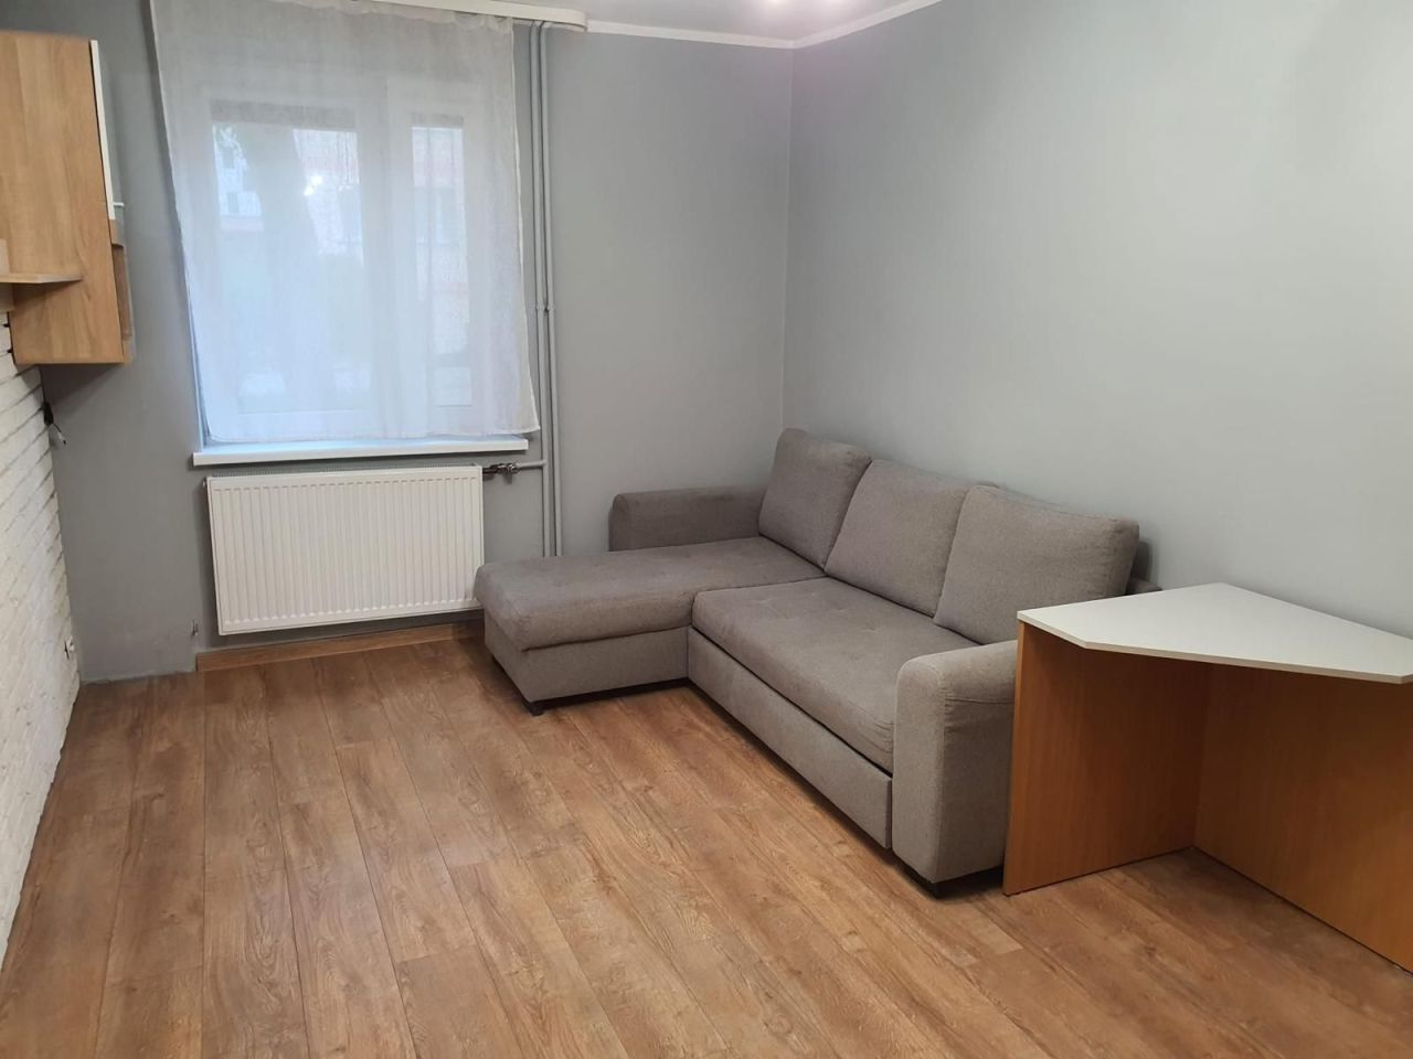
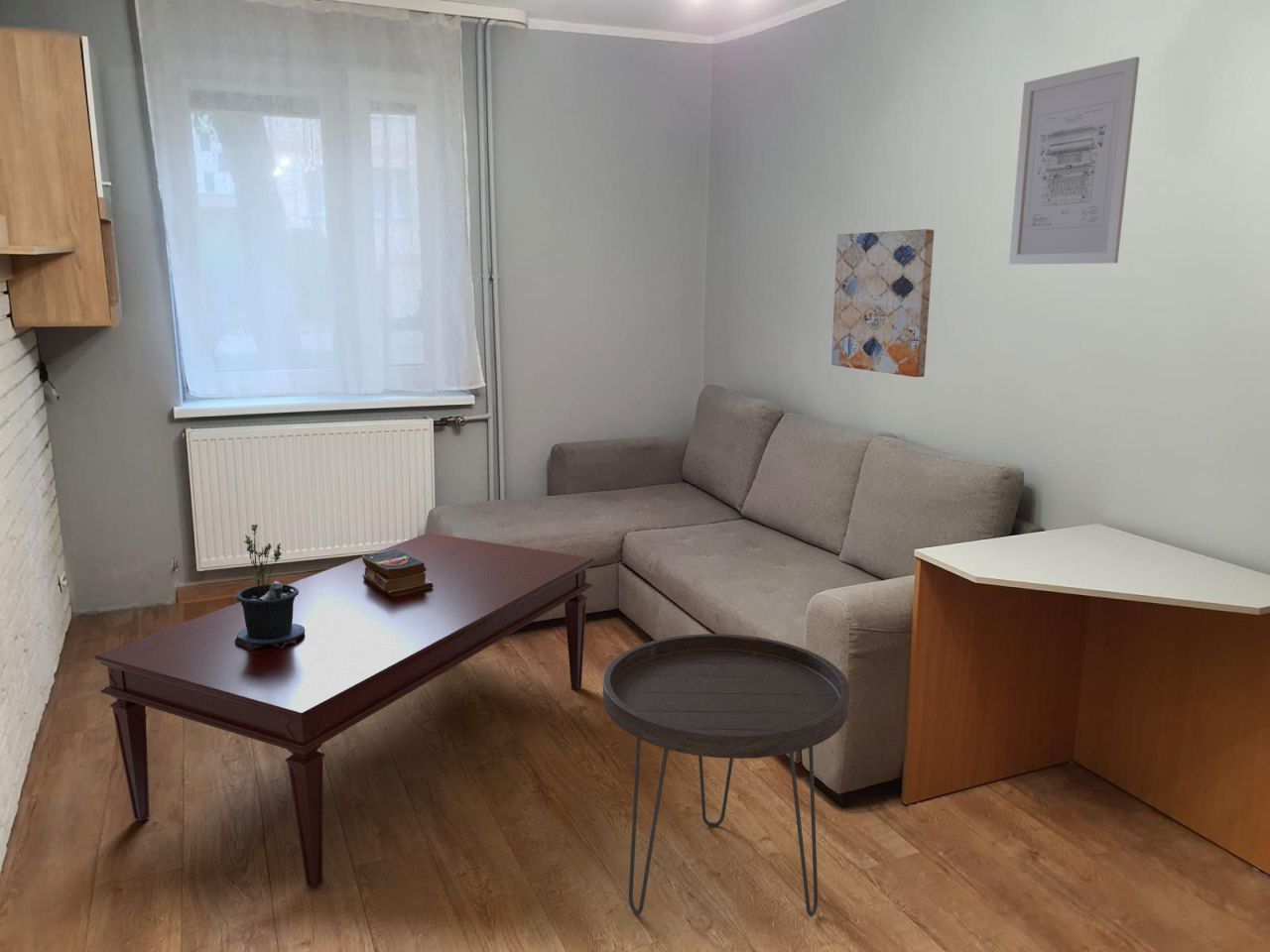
+ side table (726, 782)
+ coffee table (385, 672)
+ wall art (1069, 169)
+ wall art (879, 301)
+ potted plant (268, 580)
+ books (396, 569)
